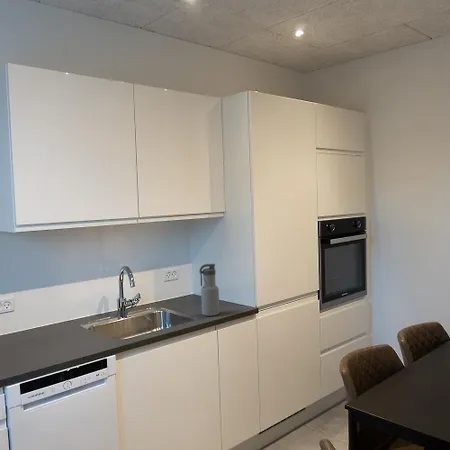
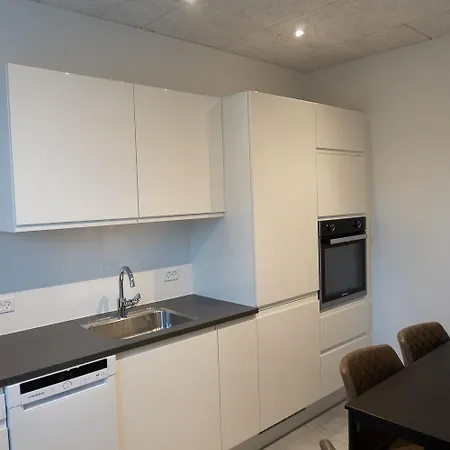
- water bottle (209, 289)
